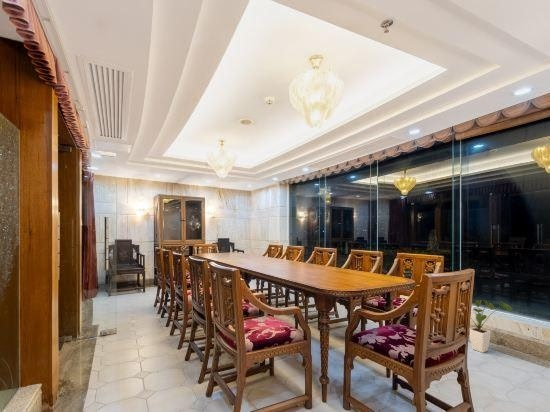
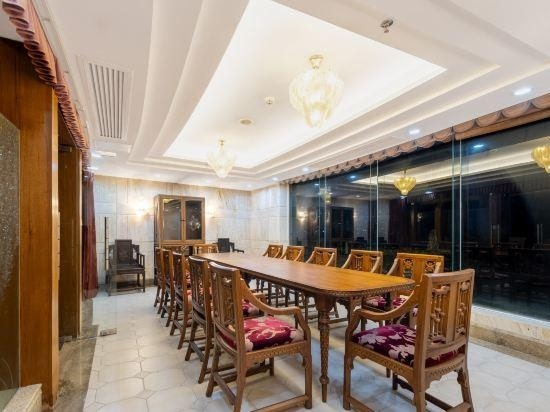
- house plant (482, 325)
